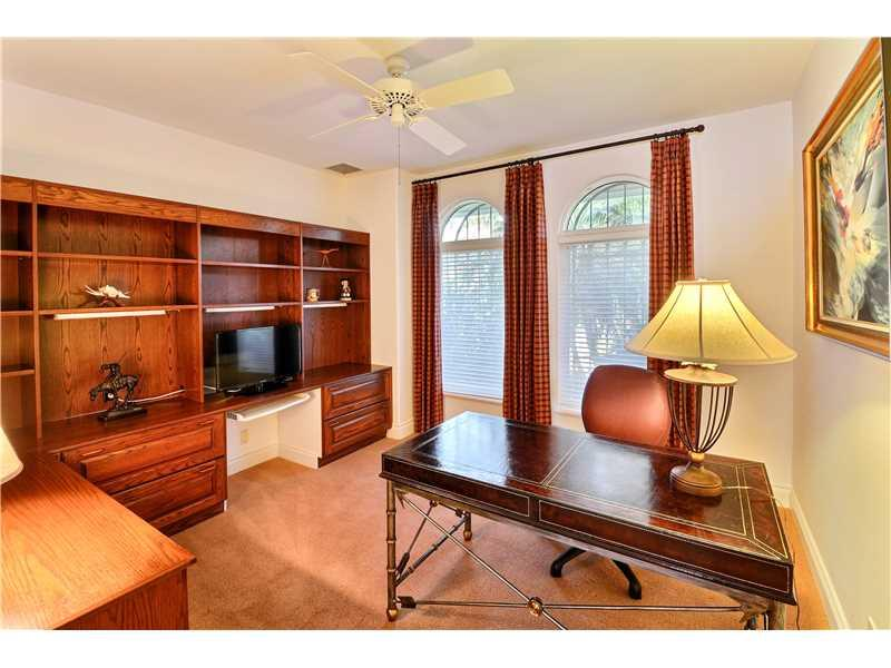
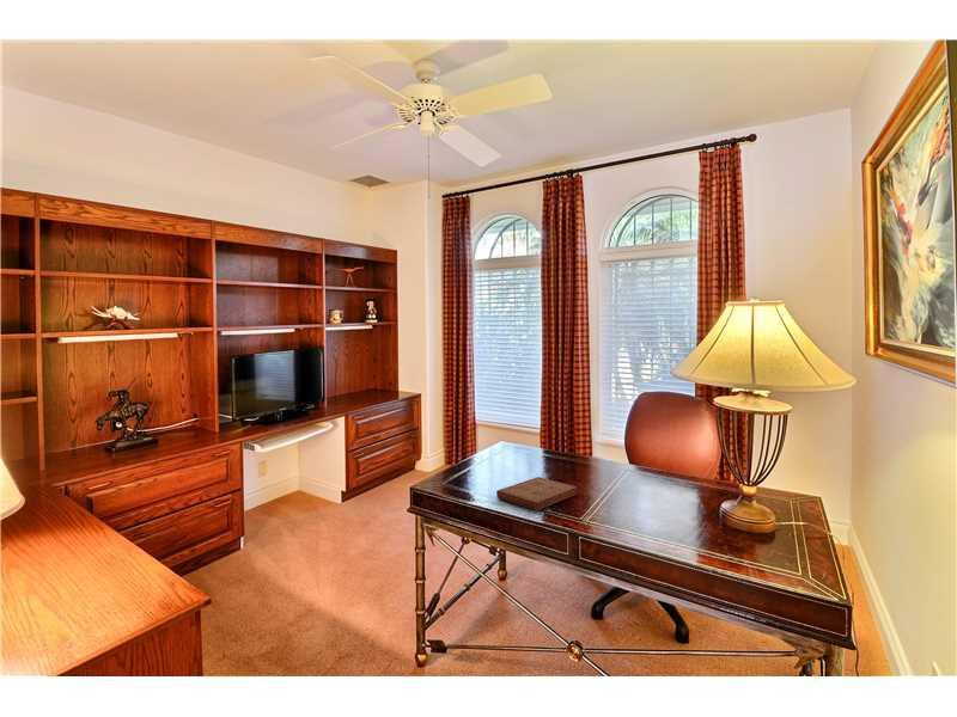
+ book (537, 491)
